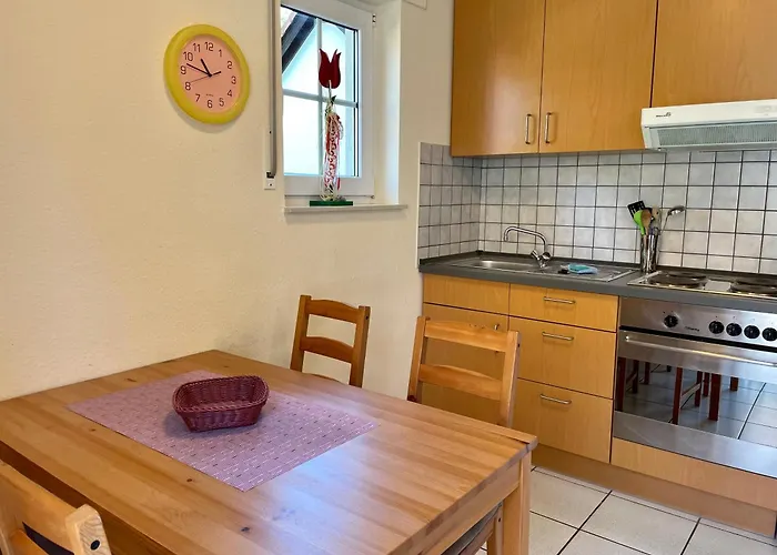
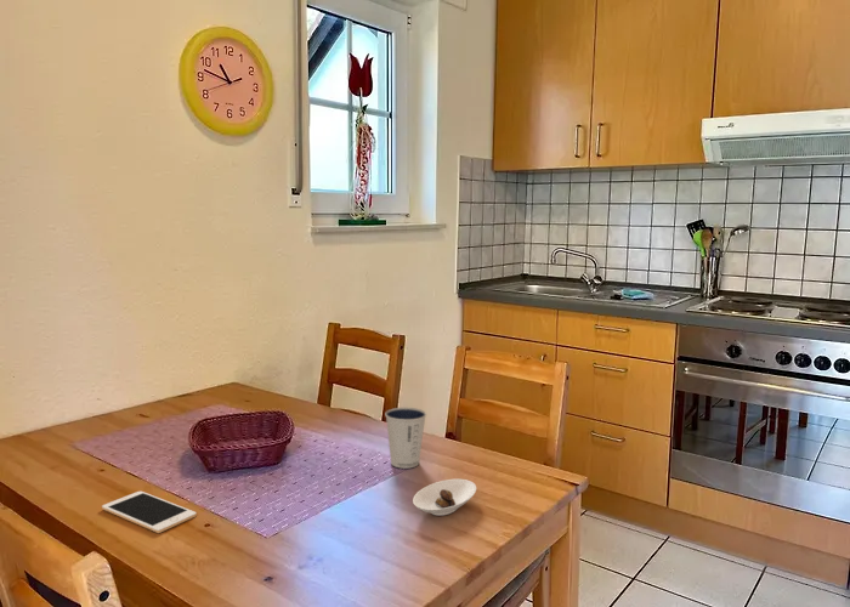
+ saucer (444, 499)
+ dixie cup (404, 438)
+ cell phone (148, 510)
